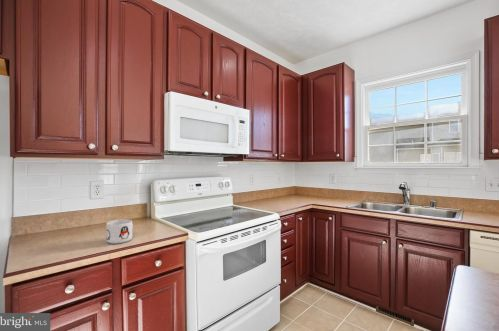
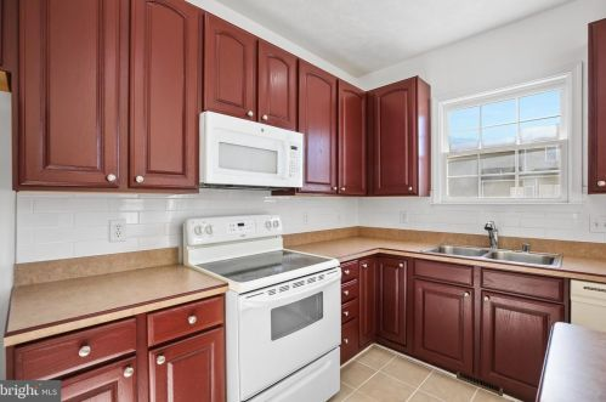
- mug (122, 230)
